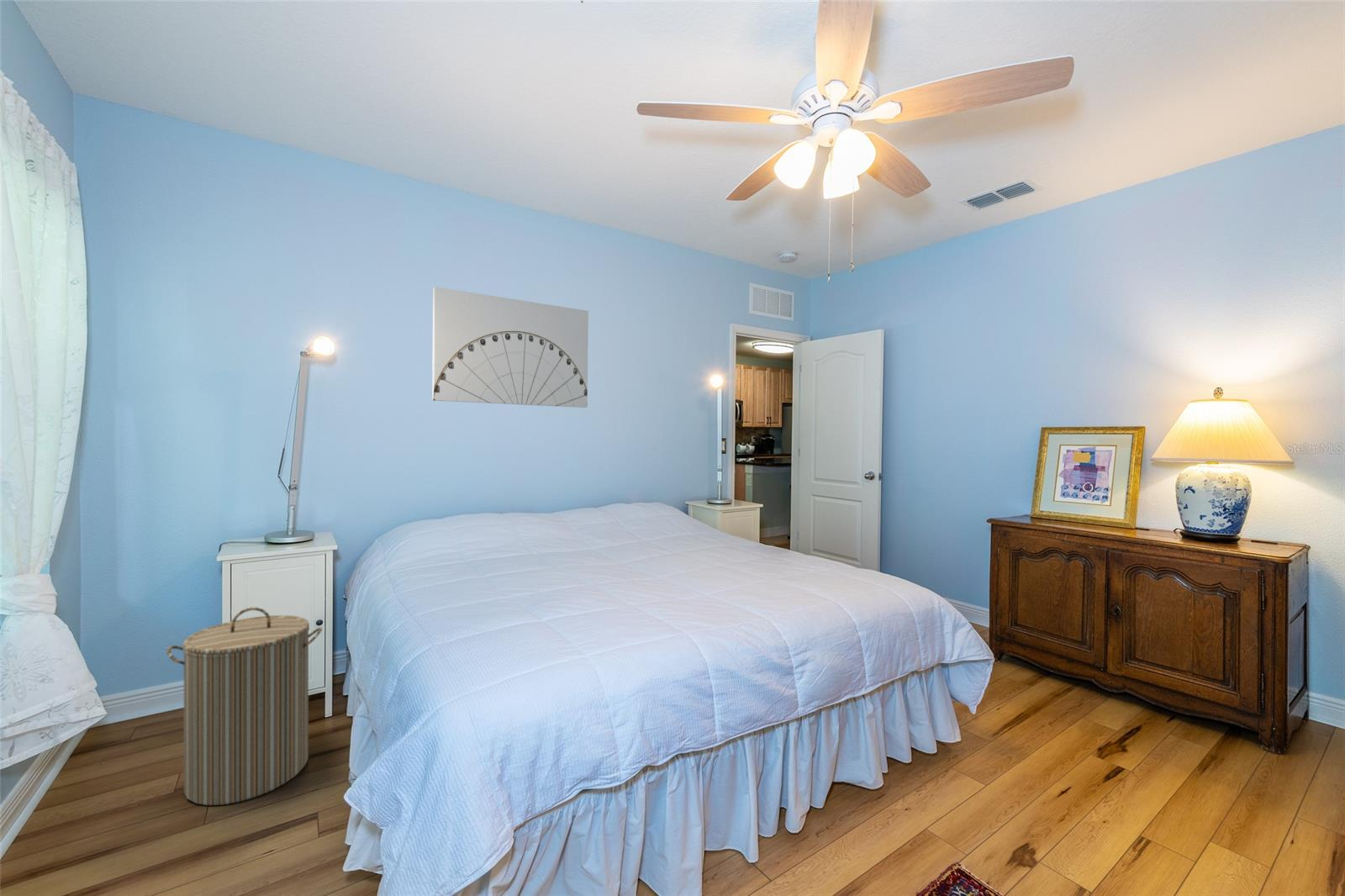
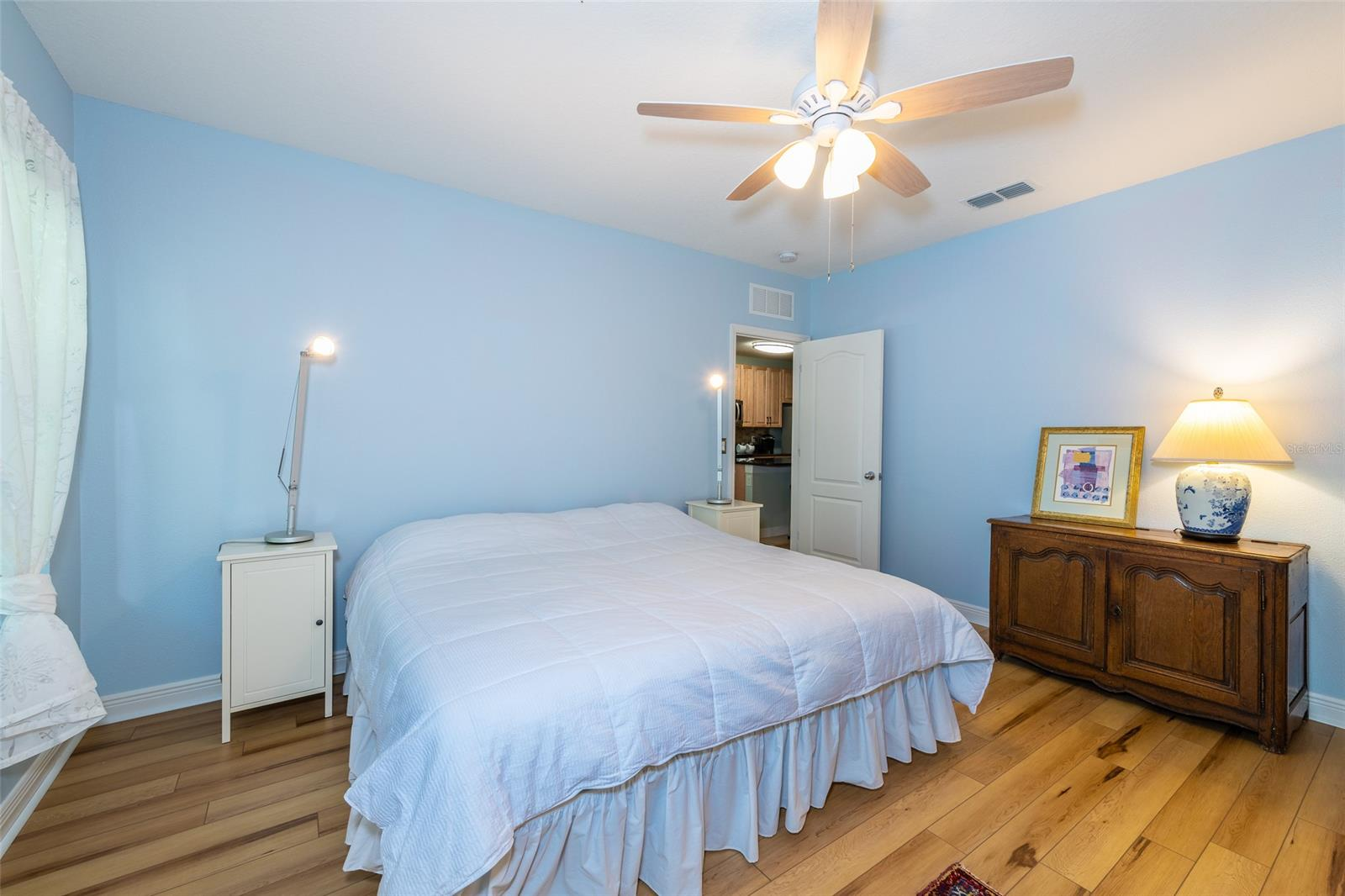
- laundry hamper (249, 691)
- wall art (515, 352)
